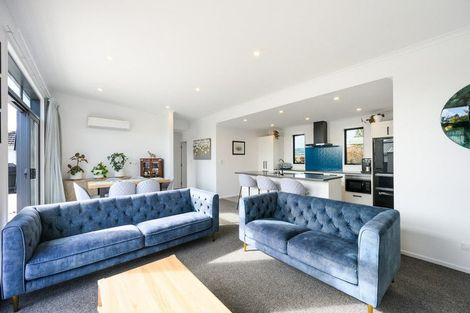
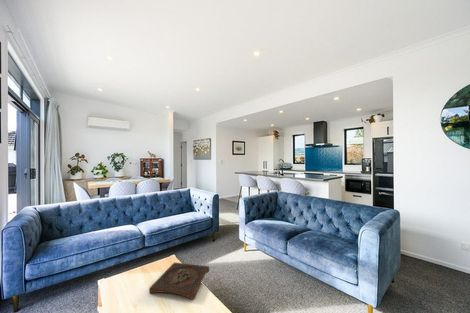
+ wooden tray (182, 275)
